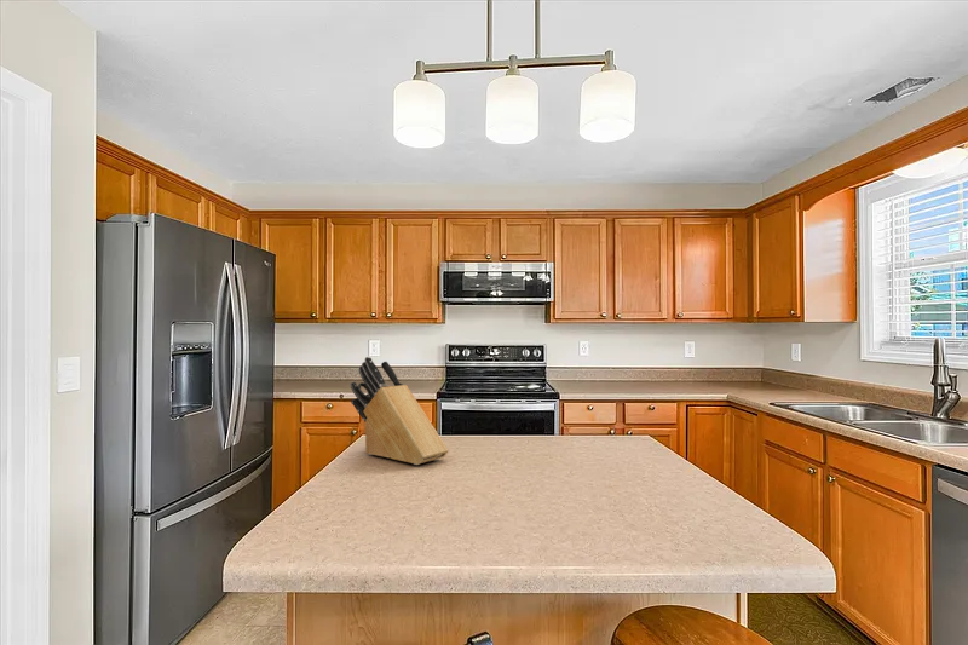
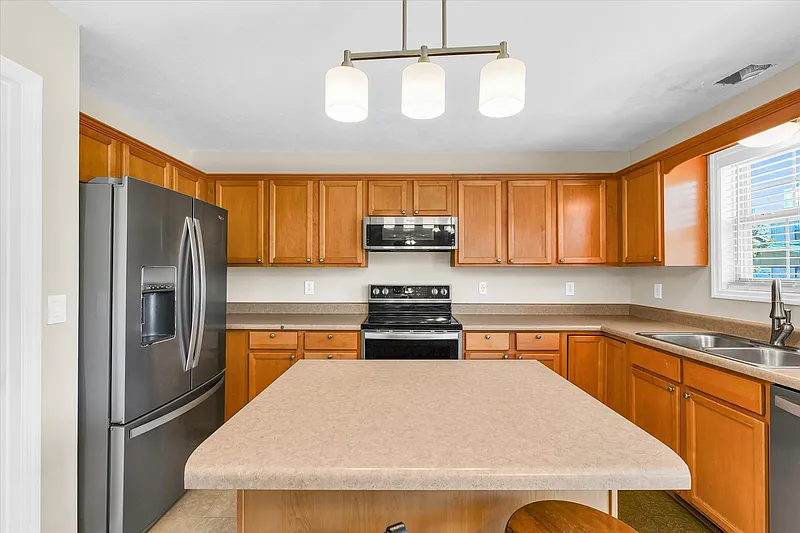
- knife block (396, 405)
